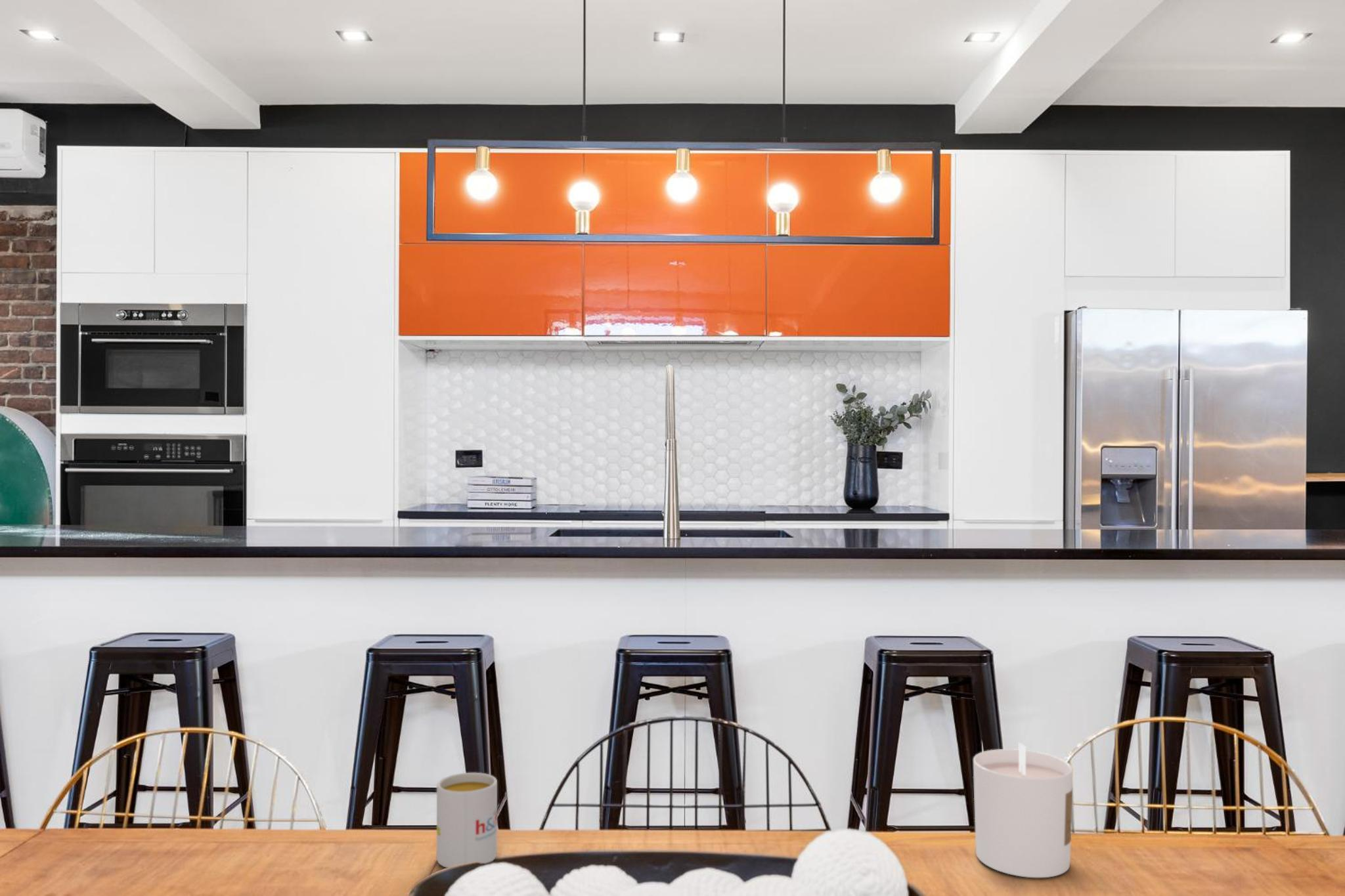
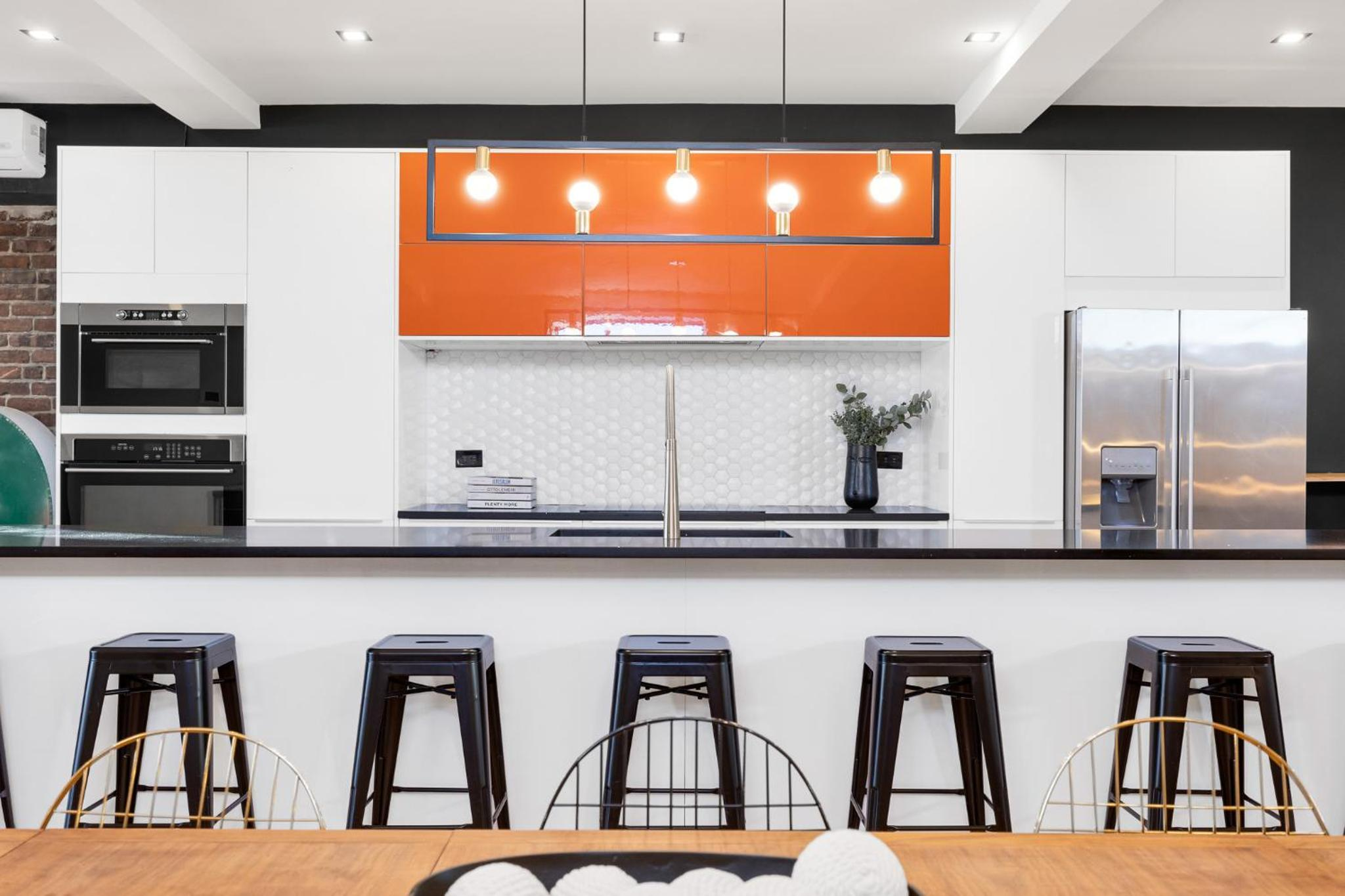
- mug (468, 815)
- candle (1022, 801)
